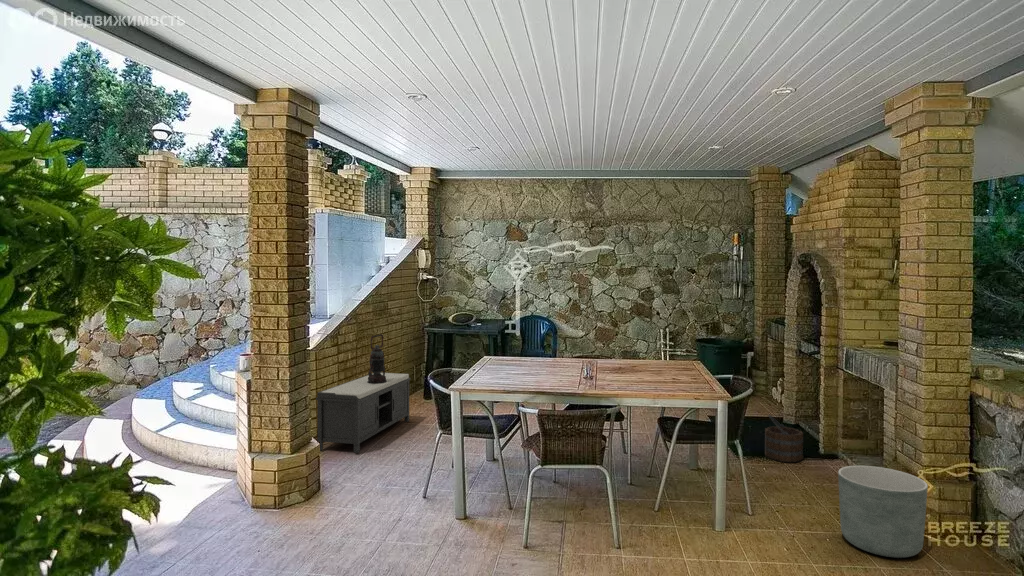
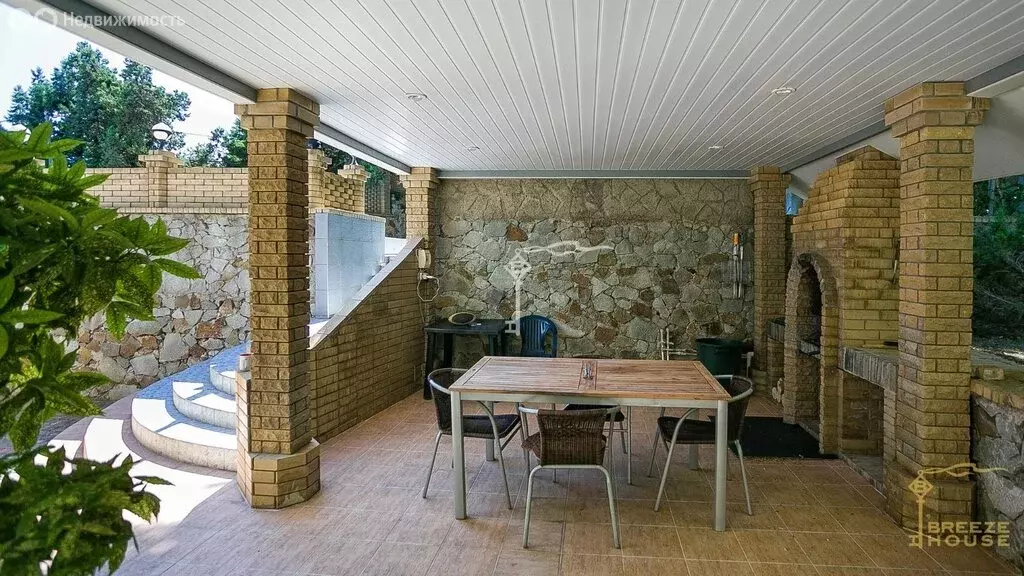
- bench (367, 408)
- lantern (377, 358)
- bucket (783, 436)
- planter (880, 511)
